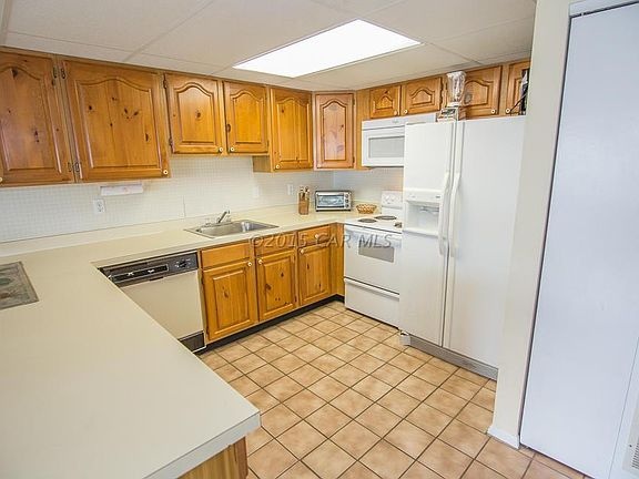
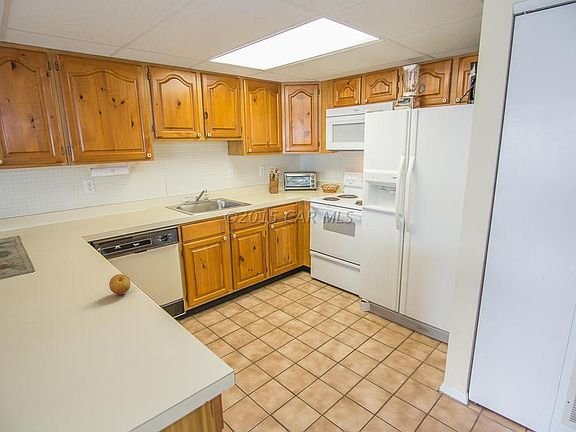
+ apple (120, 284)
